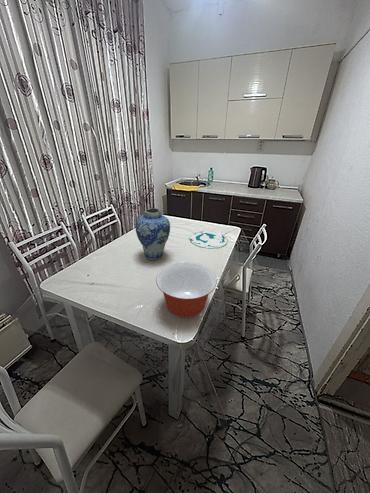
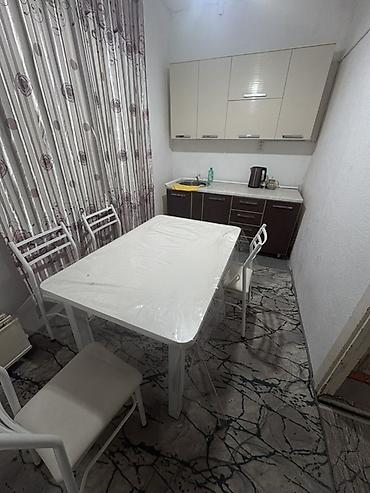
- mixing bowl (185, 292)
- plate (208, 237)
- vase (153, 234)
